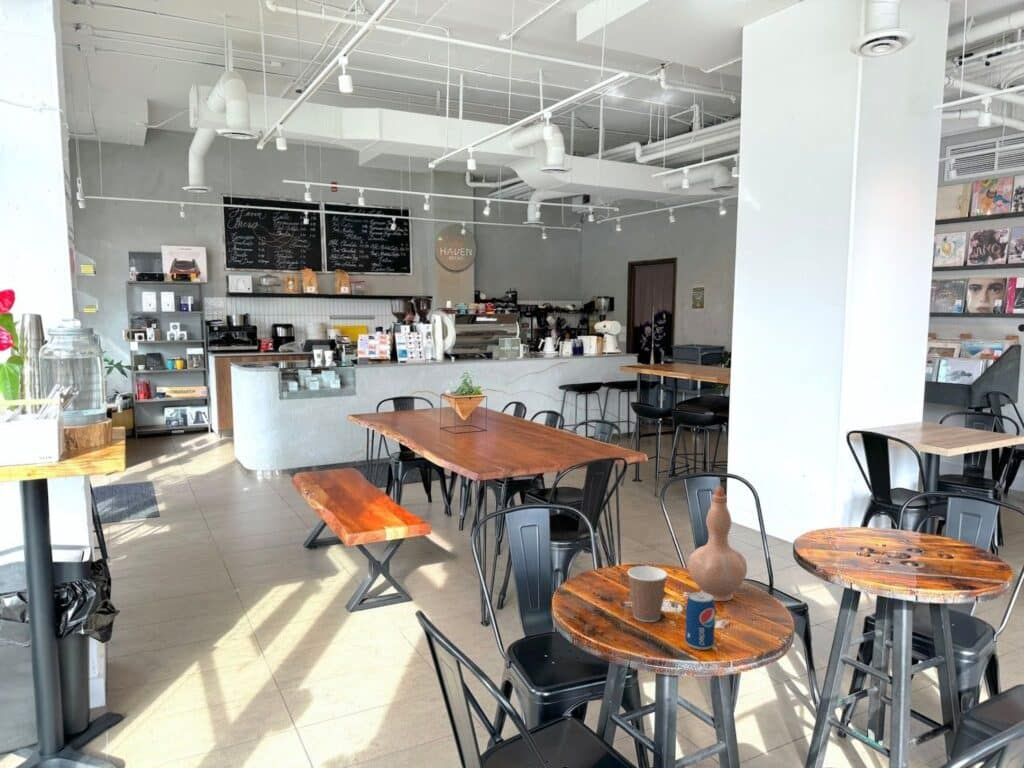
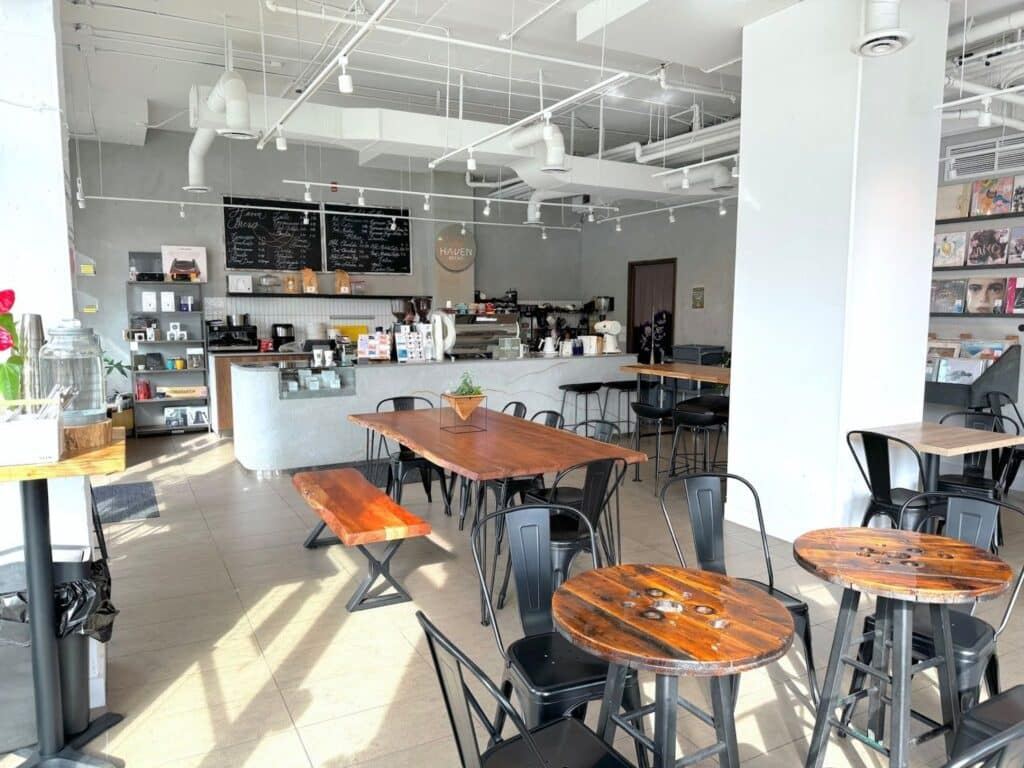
- beverage can (700, 620)
- coffee cup (646, 594)
- vase (718, 540)
